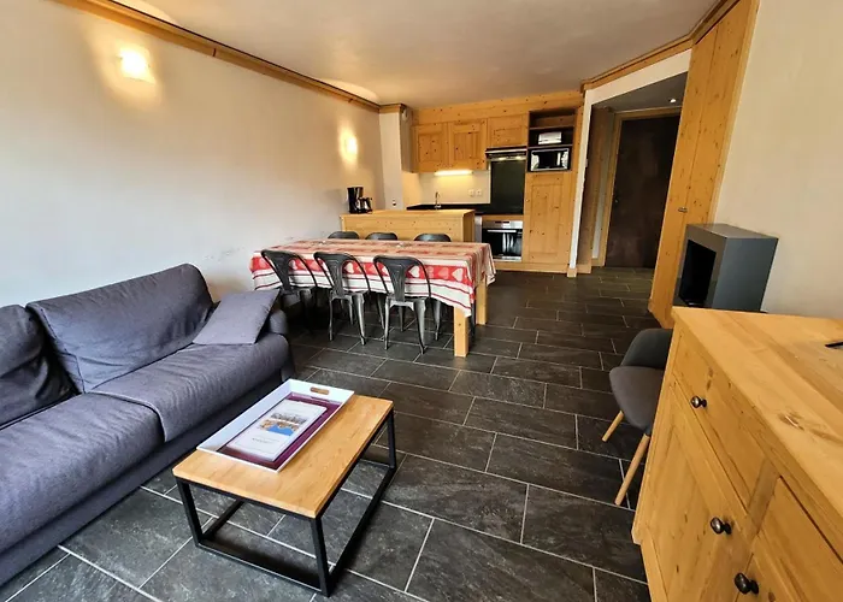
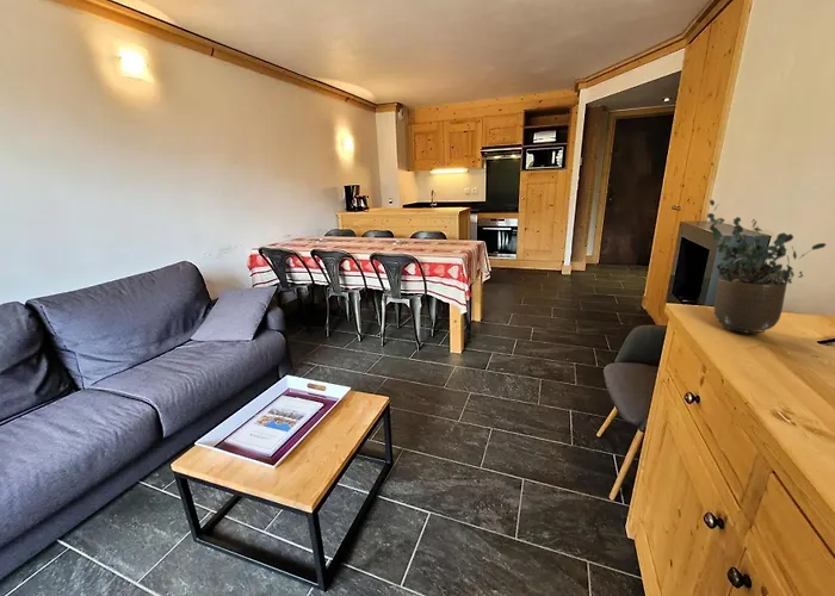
+ potted plant (746, 266)
